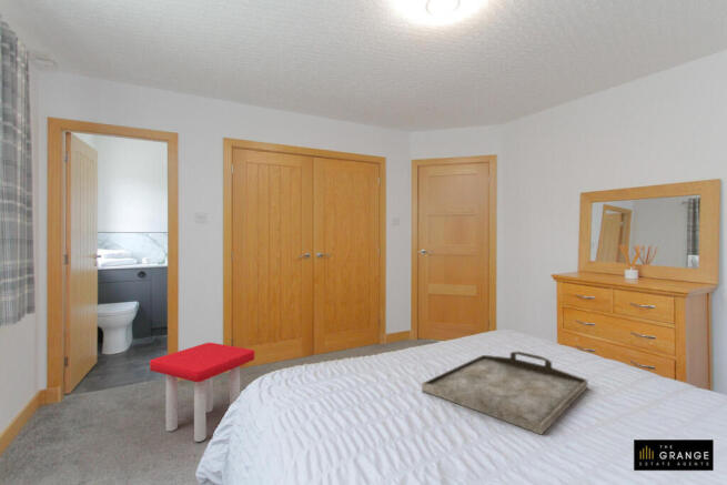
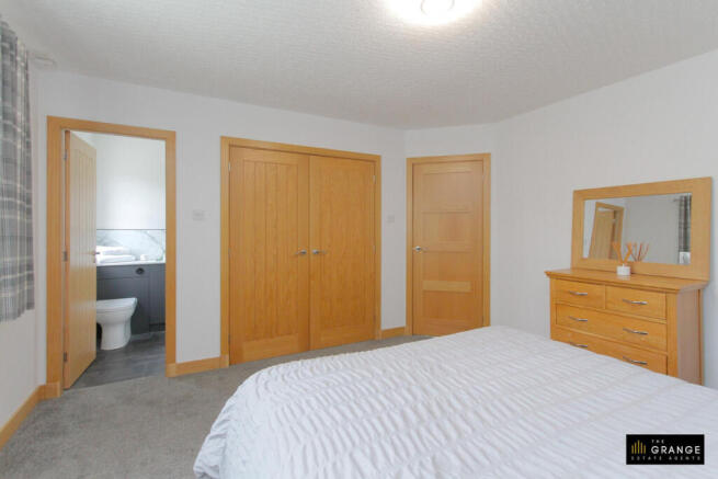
- serving tray (505, 377)
- stool (204, 388)
